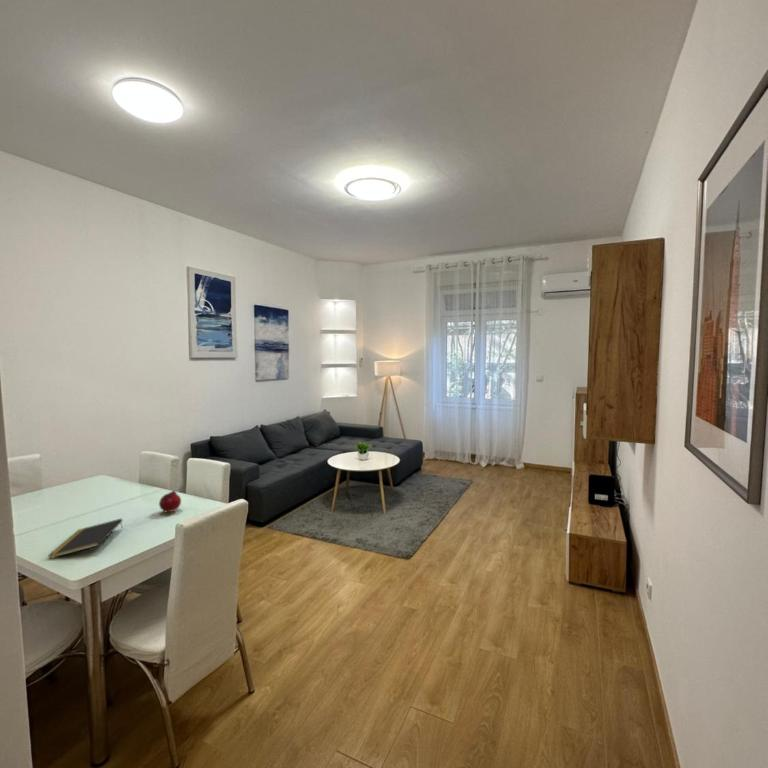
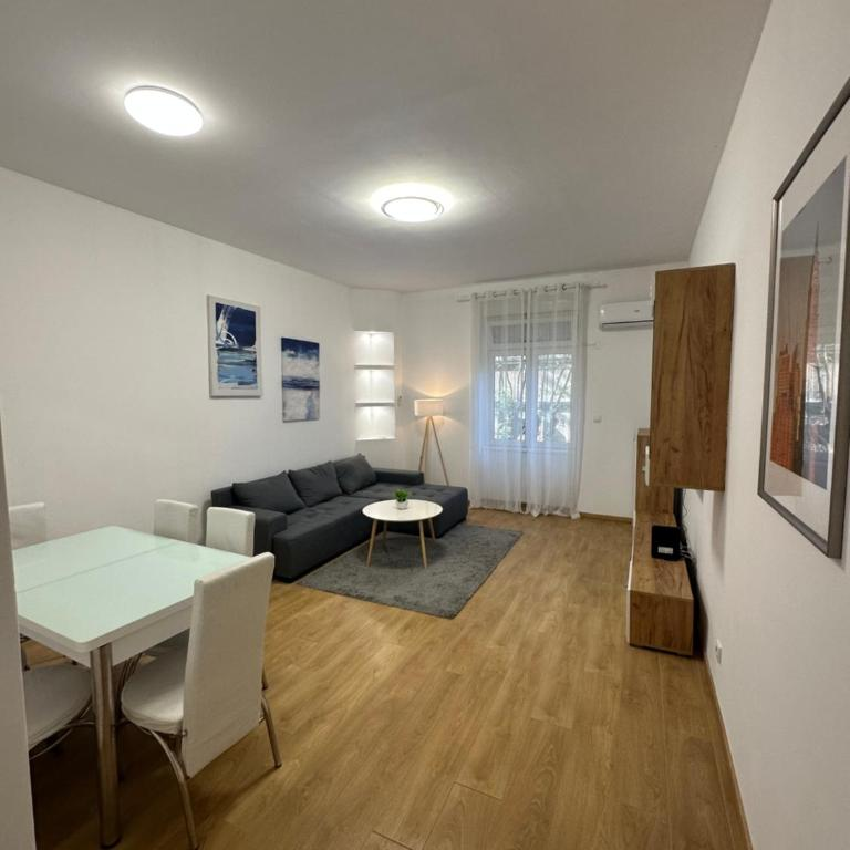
- fruit (170, 501)
- notepad (88, 537)
